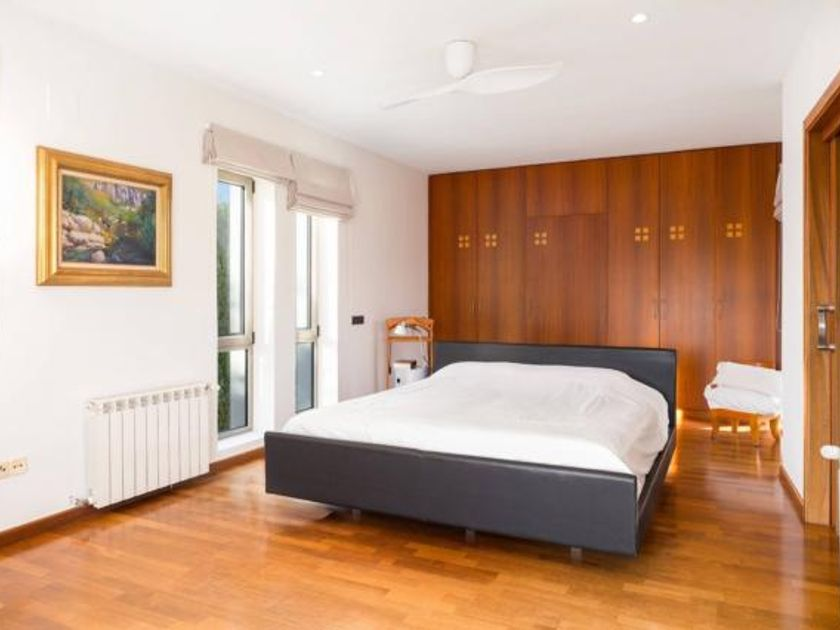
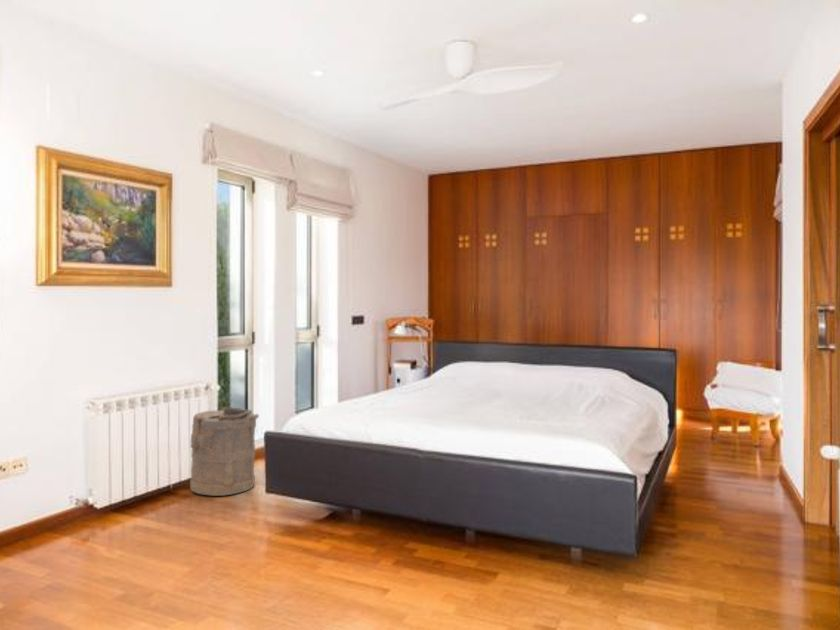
+ laundry hamper (220, 447)
